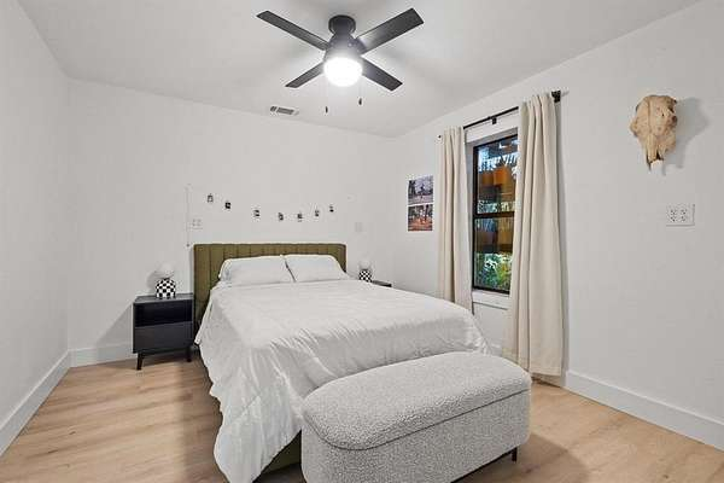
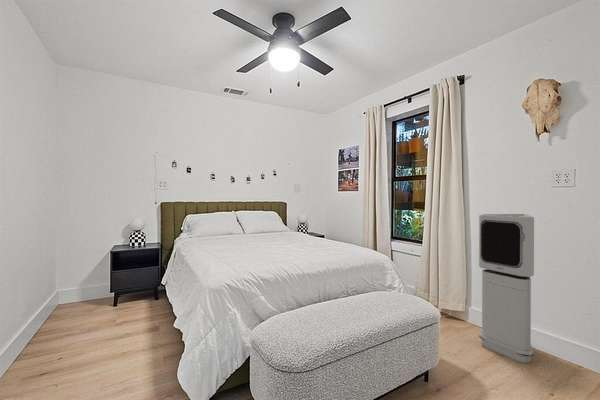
+ air purifier (512, 281)
